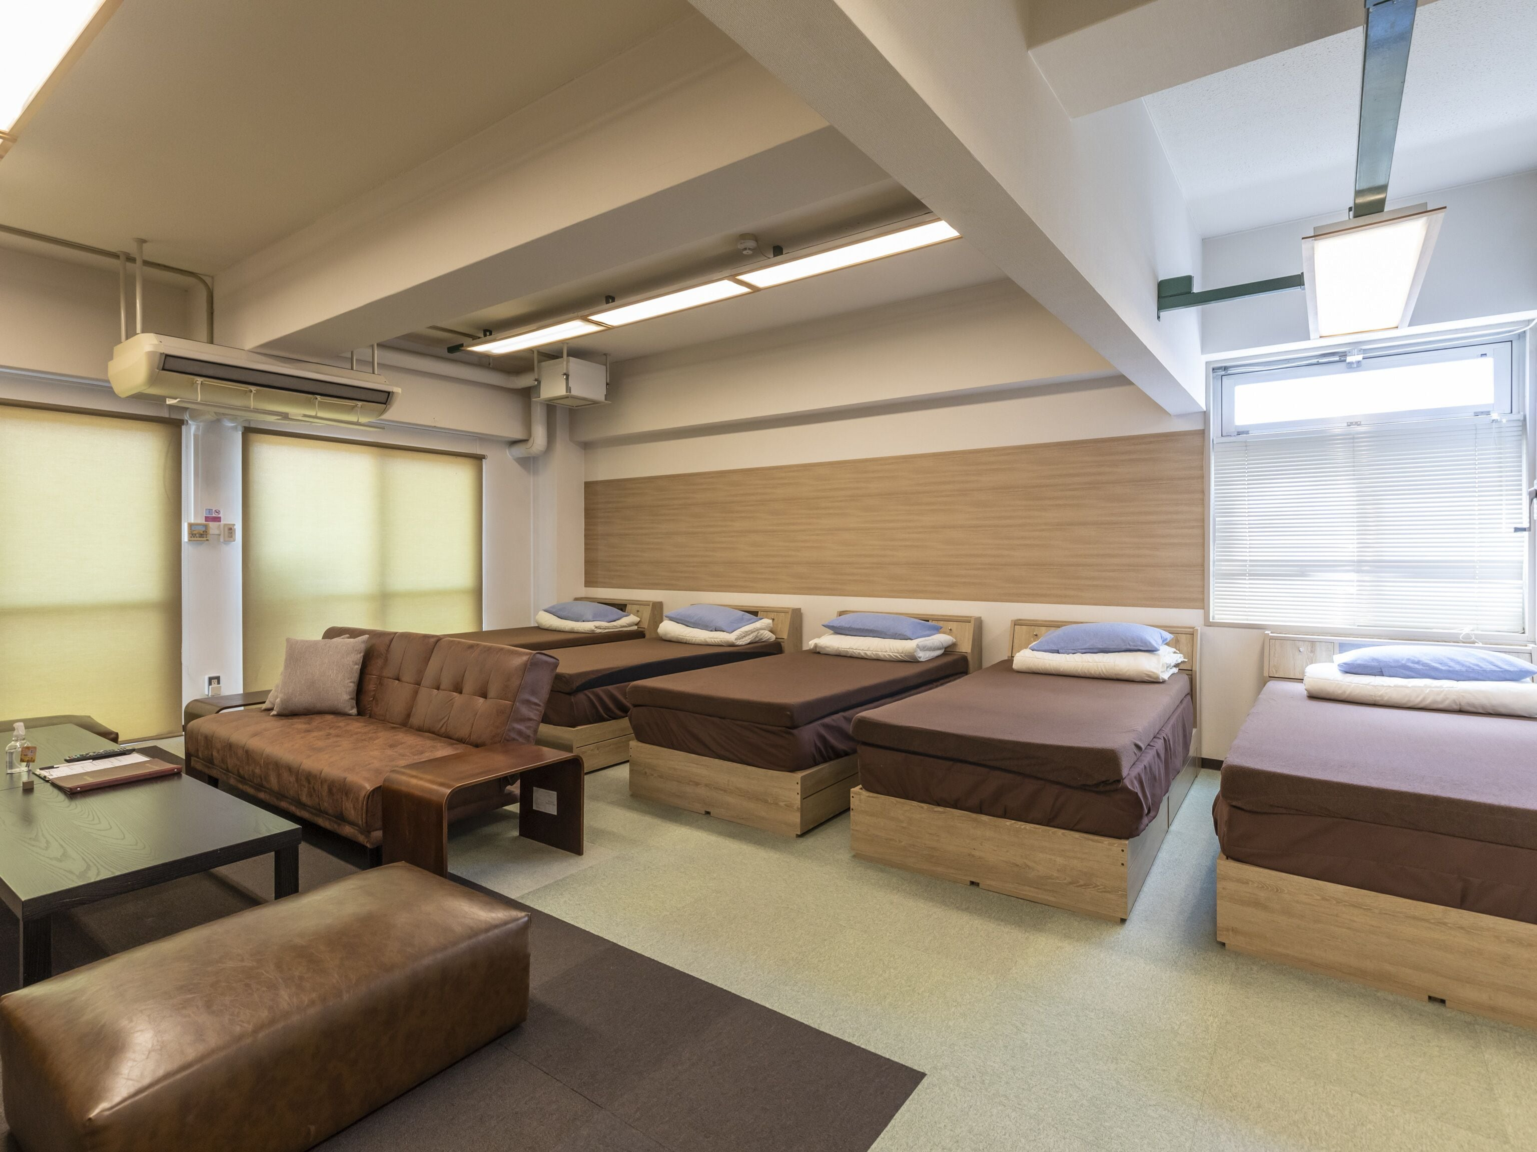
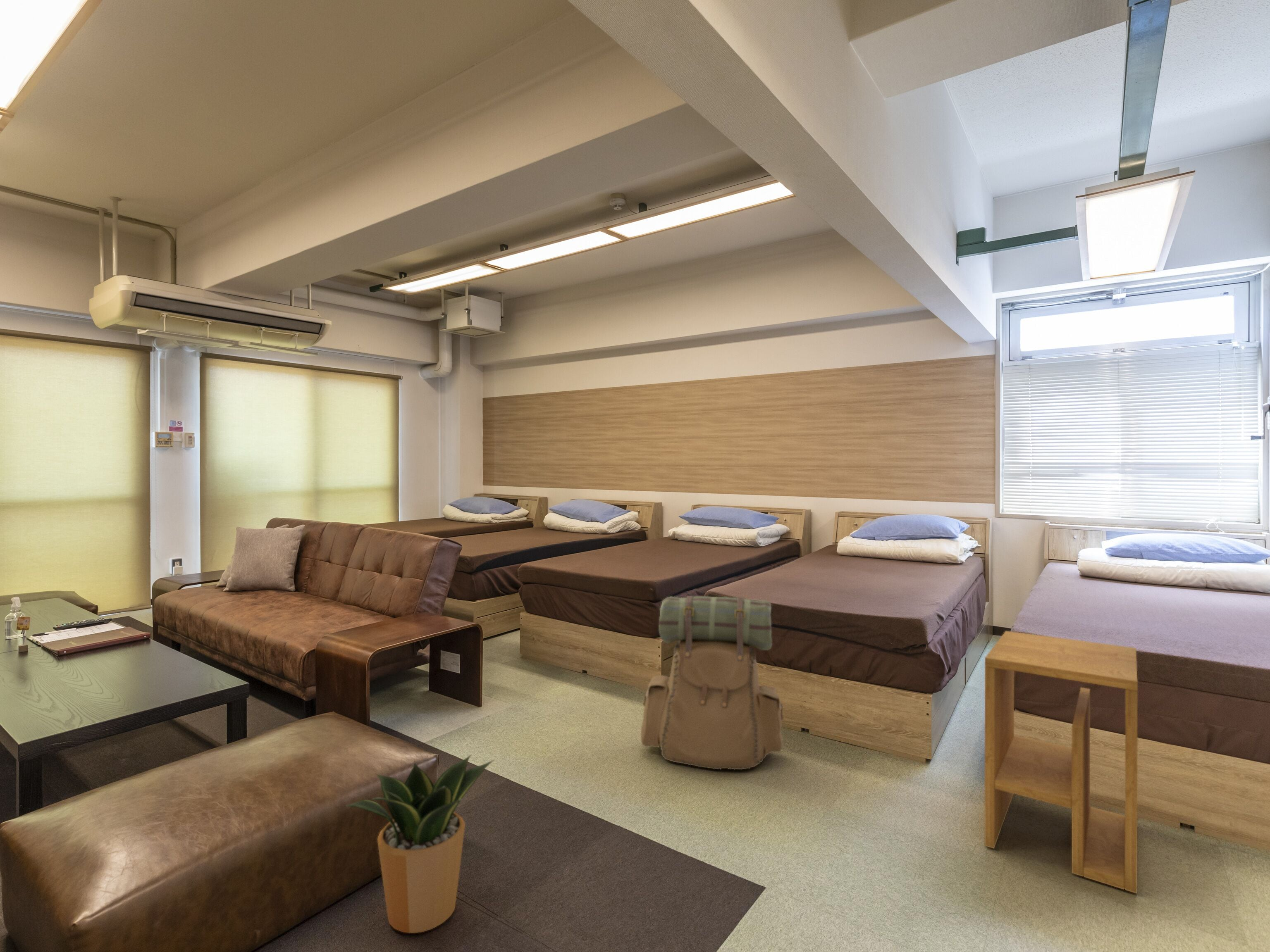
+ side table (1062, 745)
+ backpack (717, 672)
+ potted plant (428, 842)
